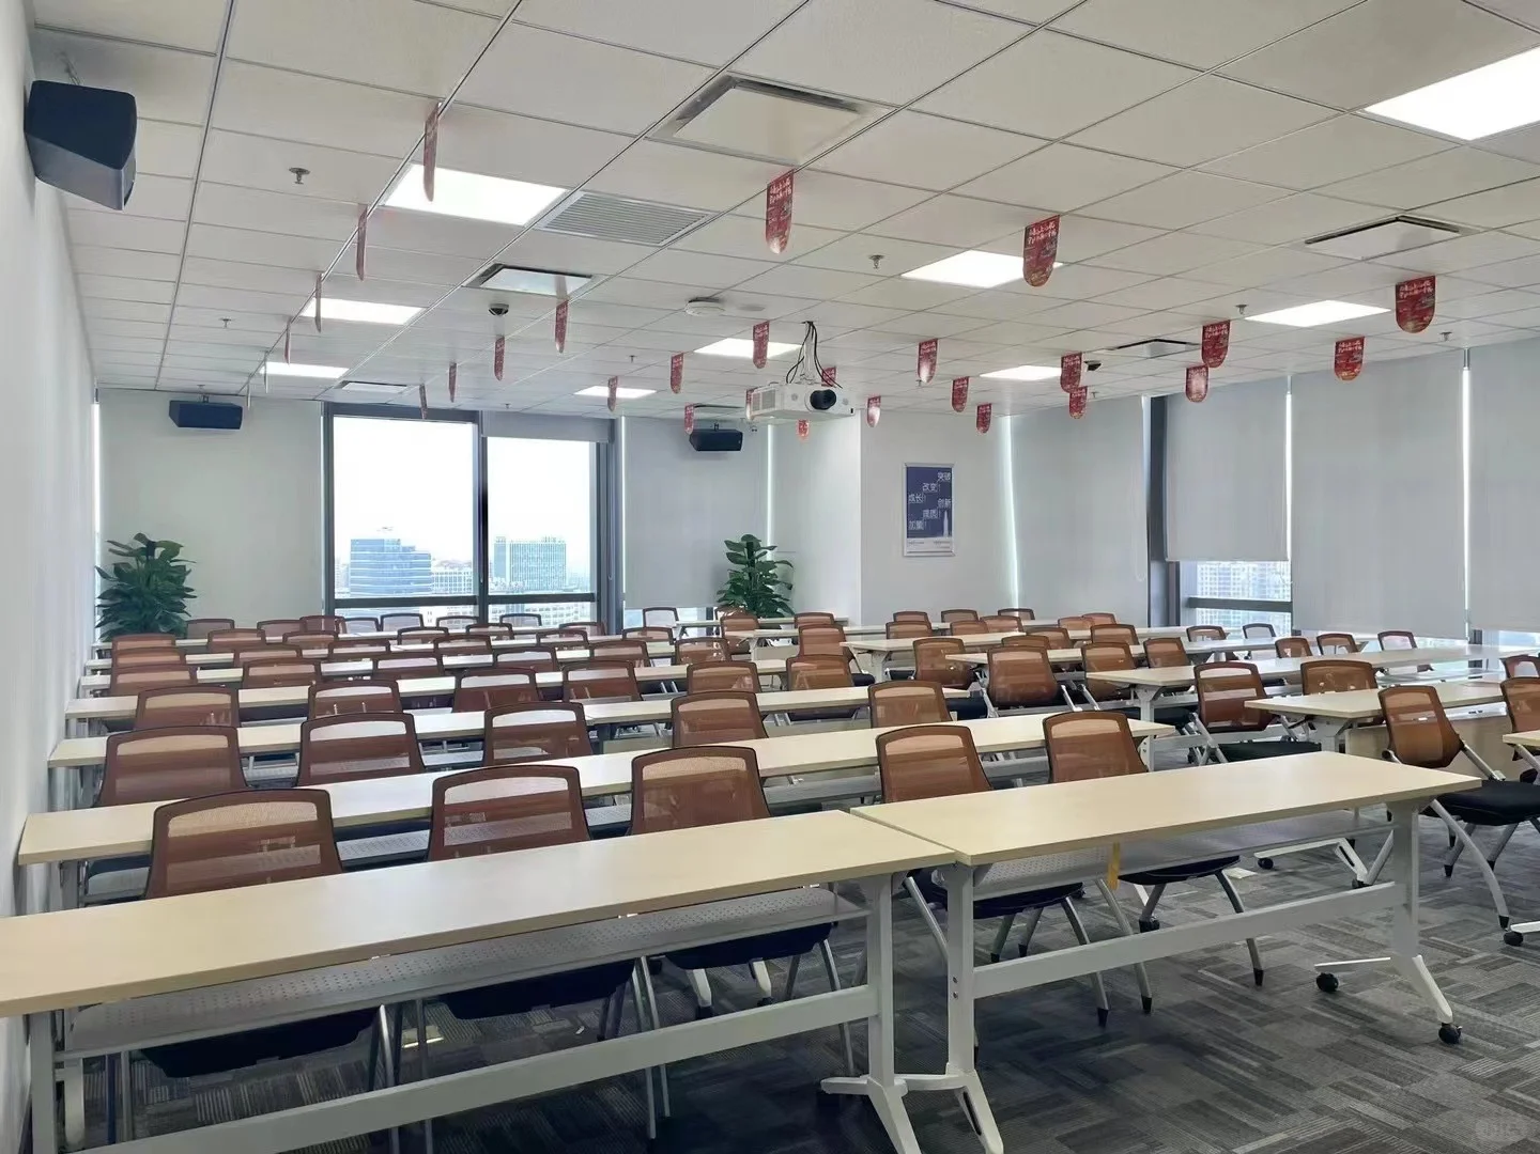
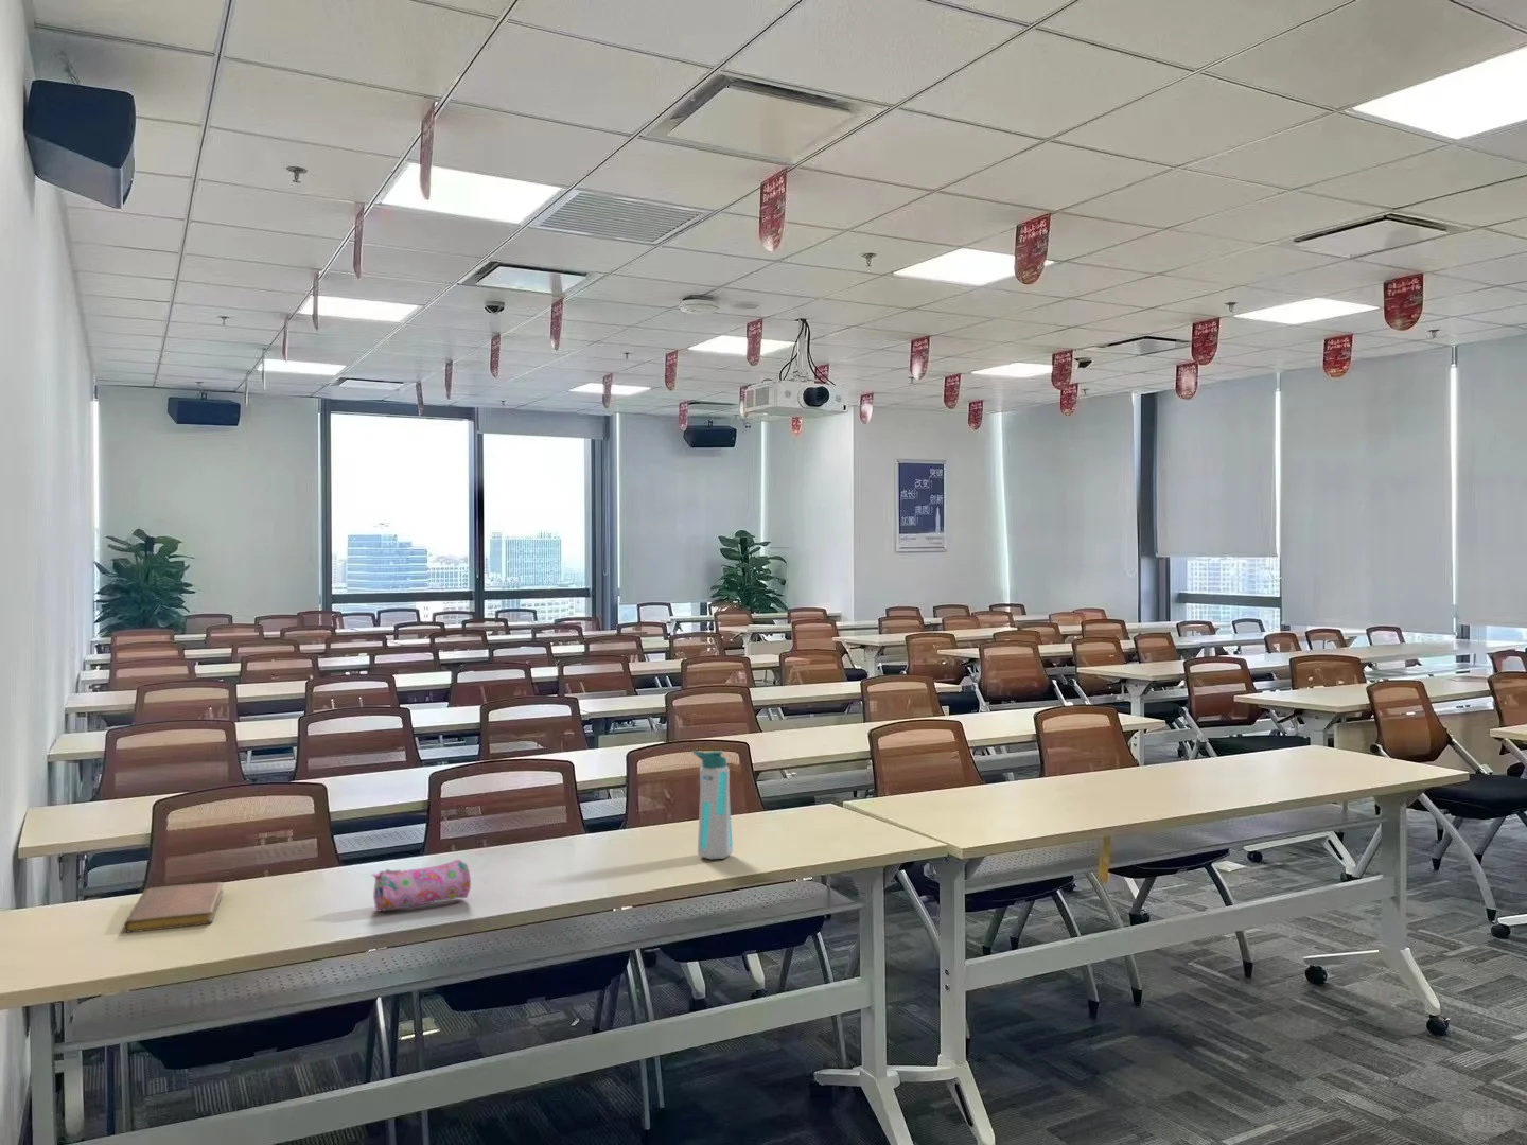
+ notebook (176, 906)
+ pencil case (421, 884)
+ water bottle (713, 802)
